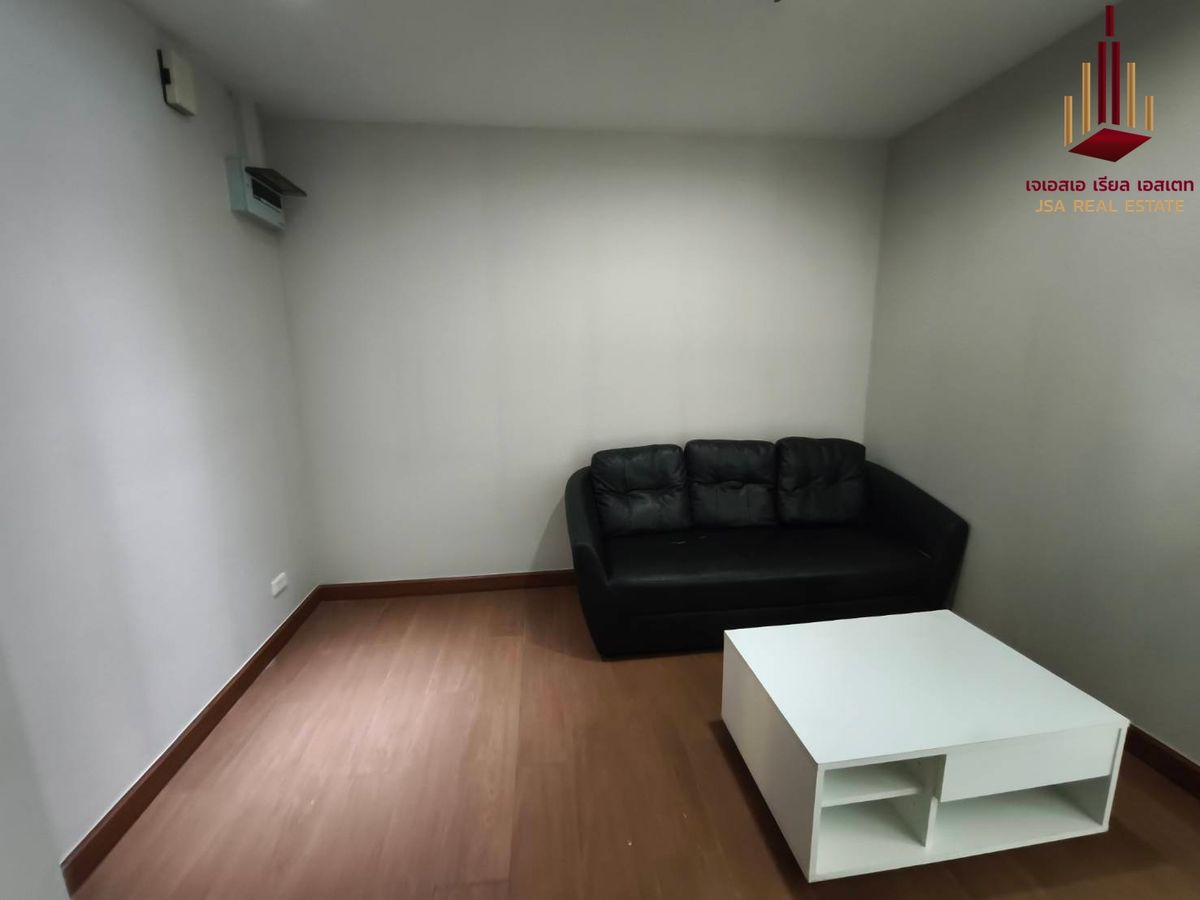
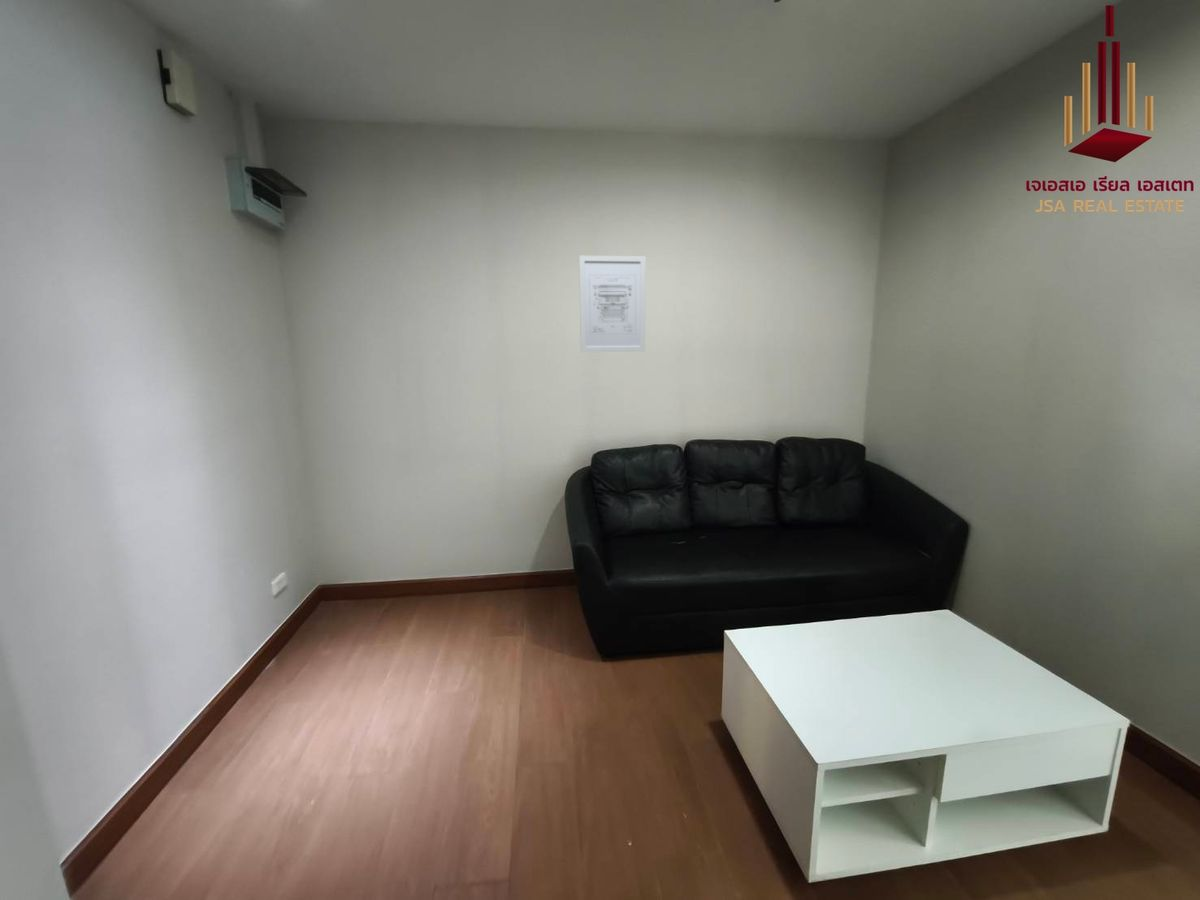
+ wall art (612, 304)
